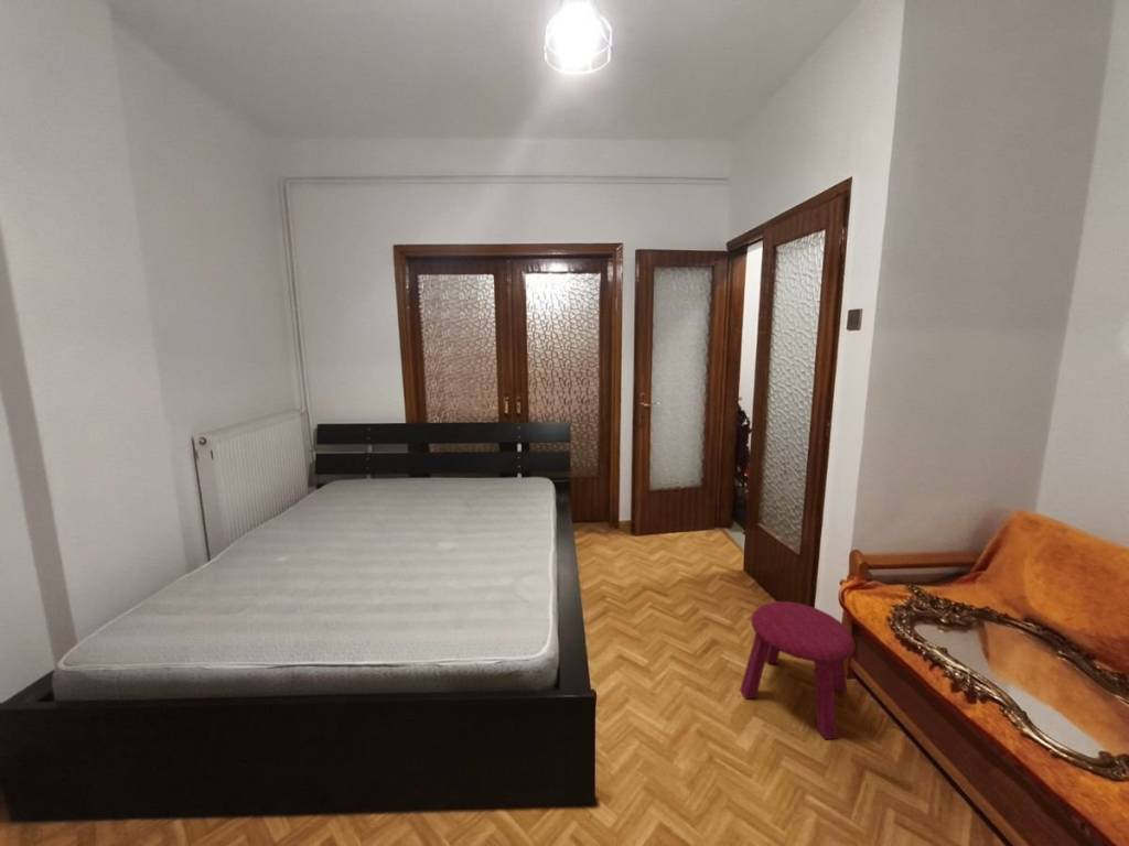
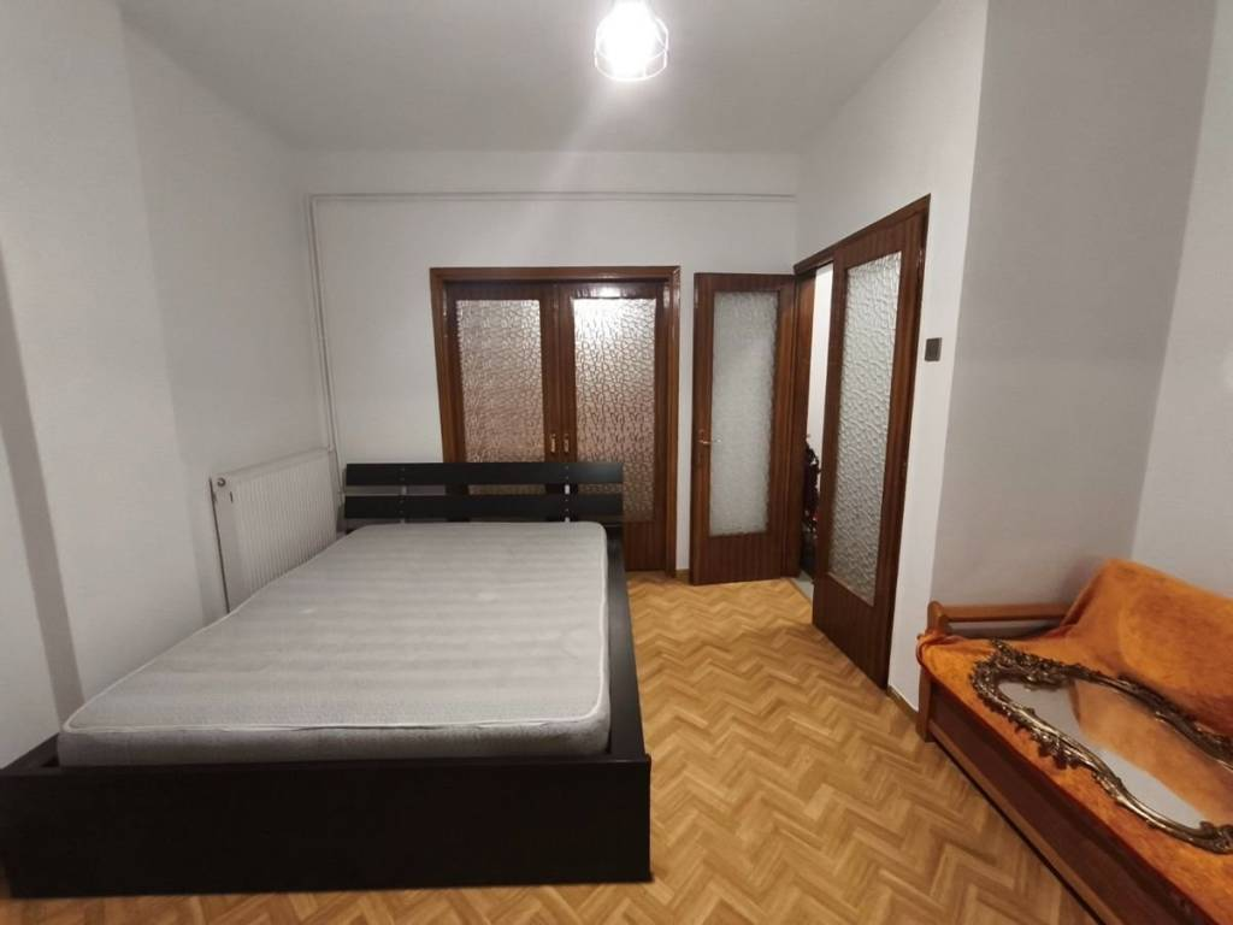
- stool (797, 658)
